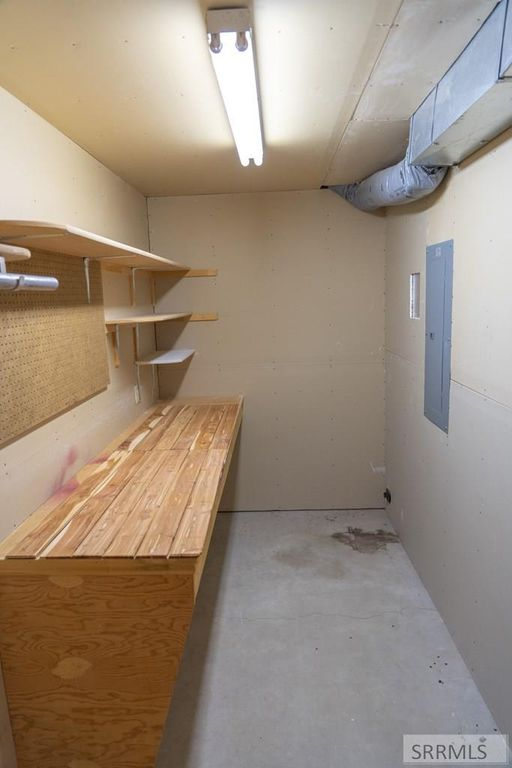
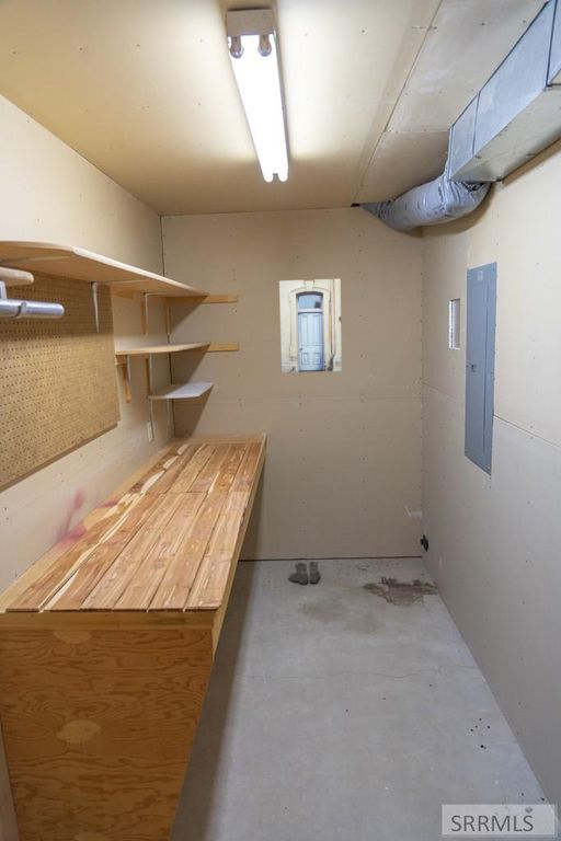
+ boots (306, 571)
+ wall art (310, 326)
